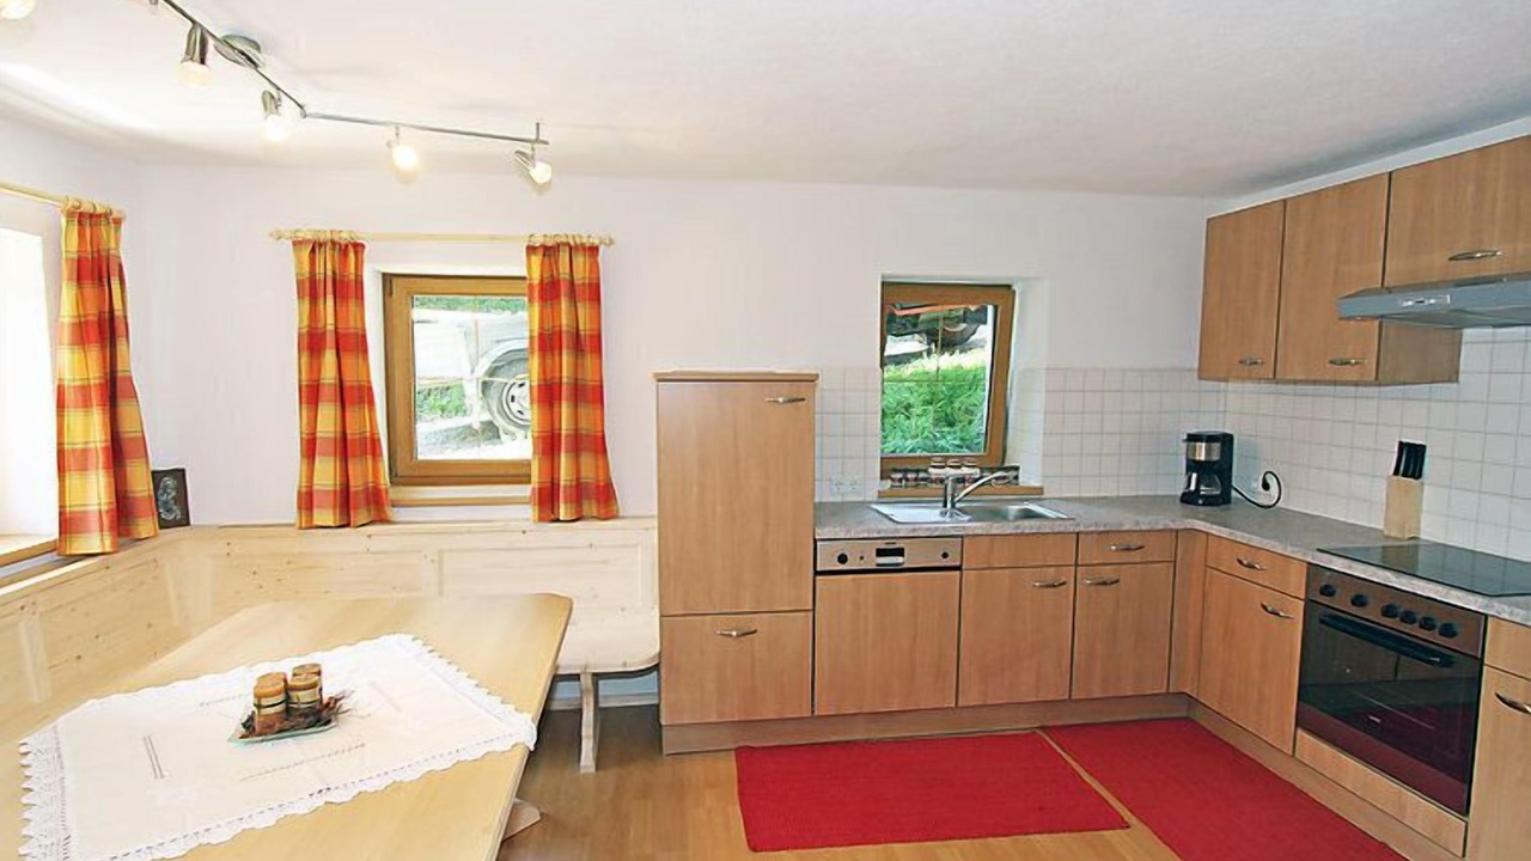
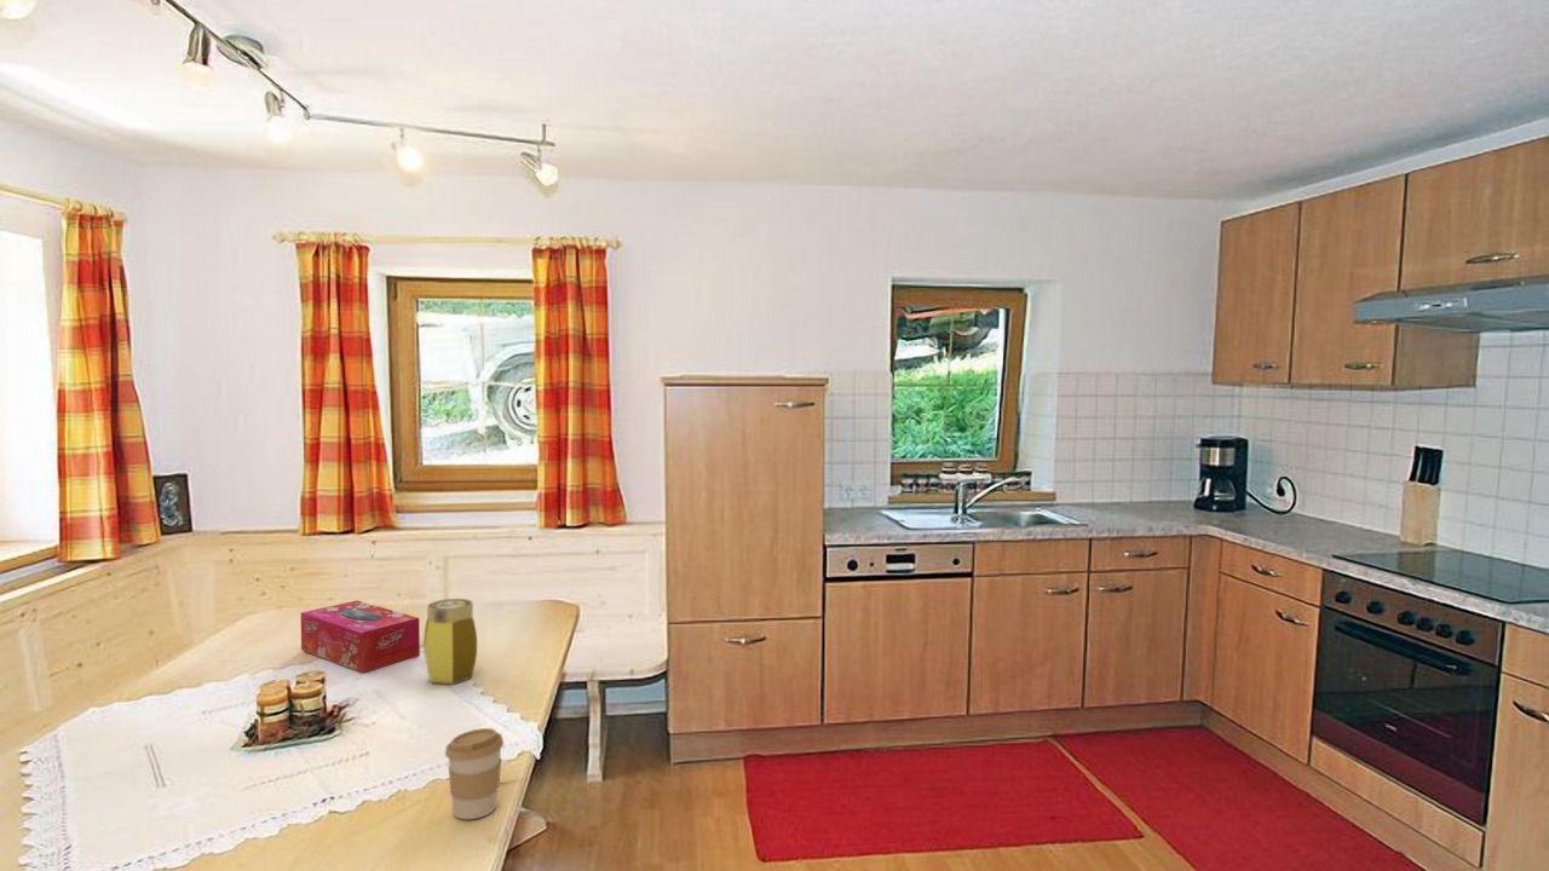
+ jar (450, 640)
+ tissue box (359, 634)
+ coffee cup (474, 771)
